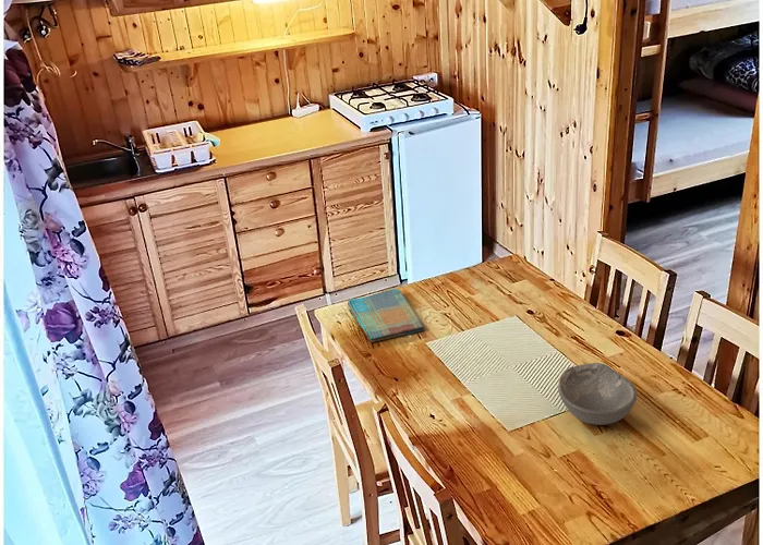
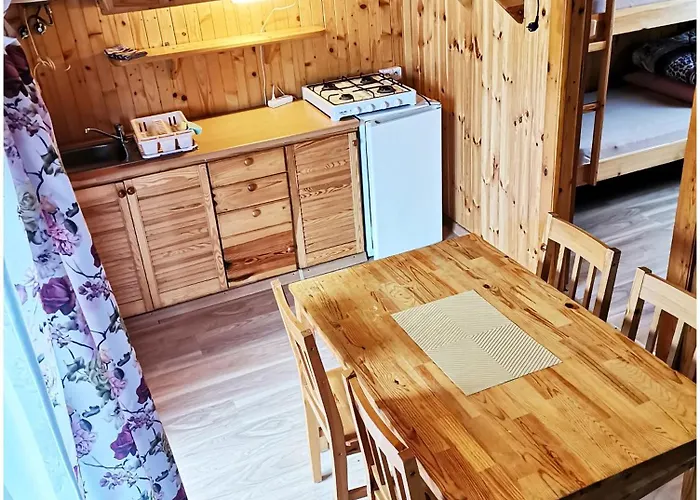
- bowl (595, 398)
- dish towel (385, 314)
